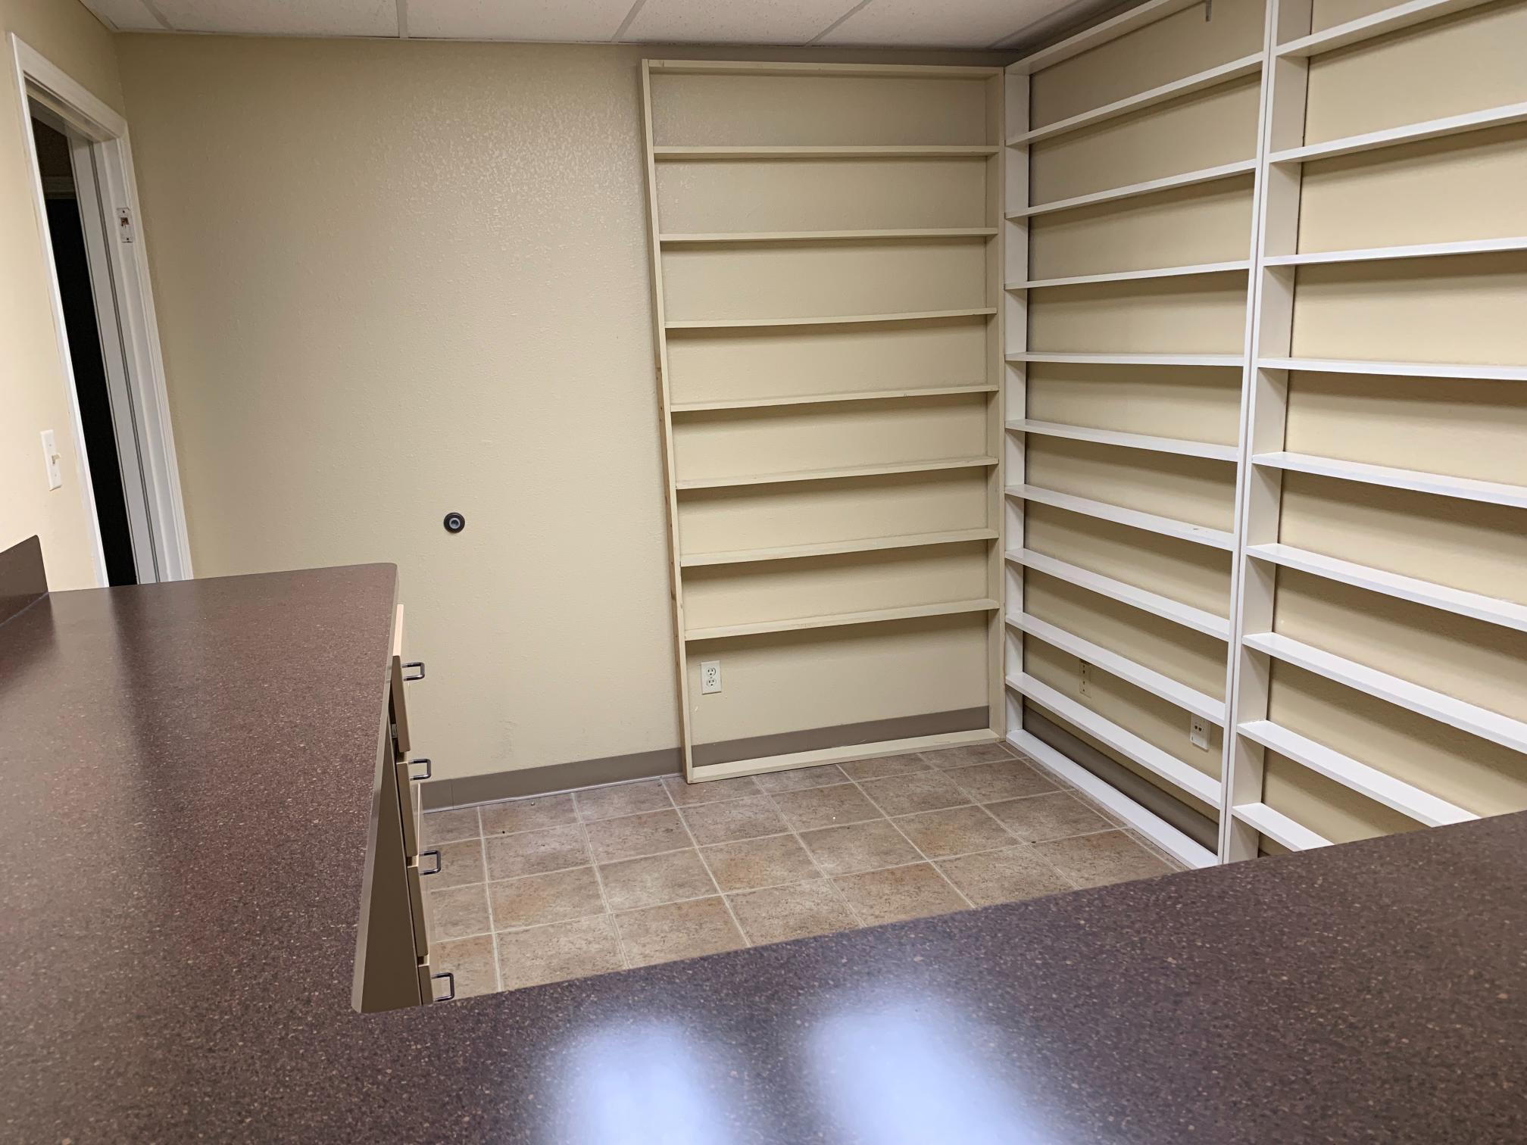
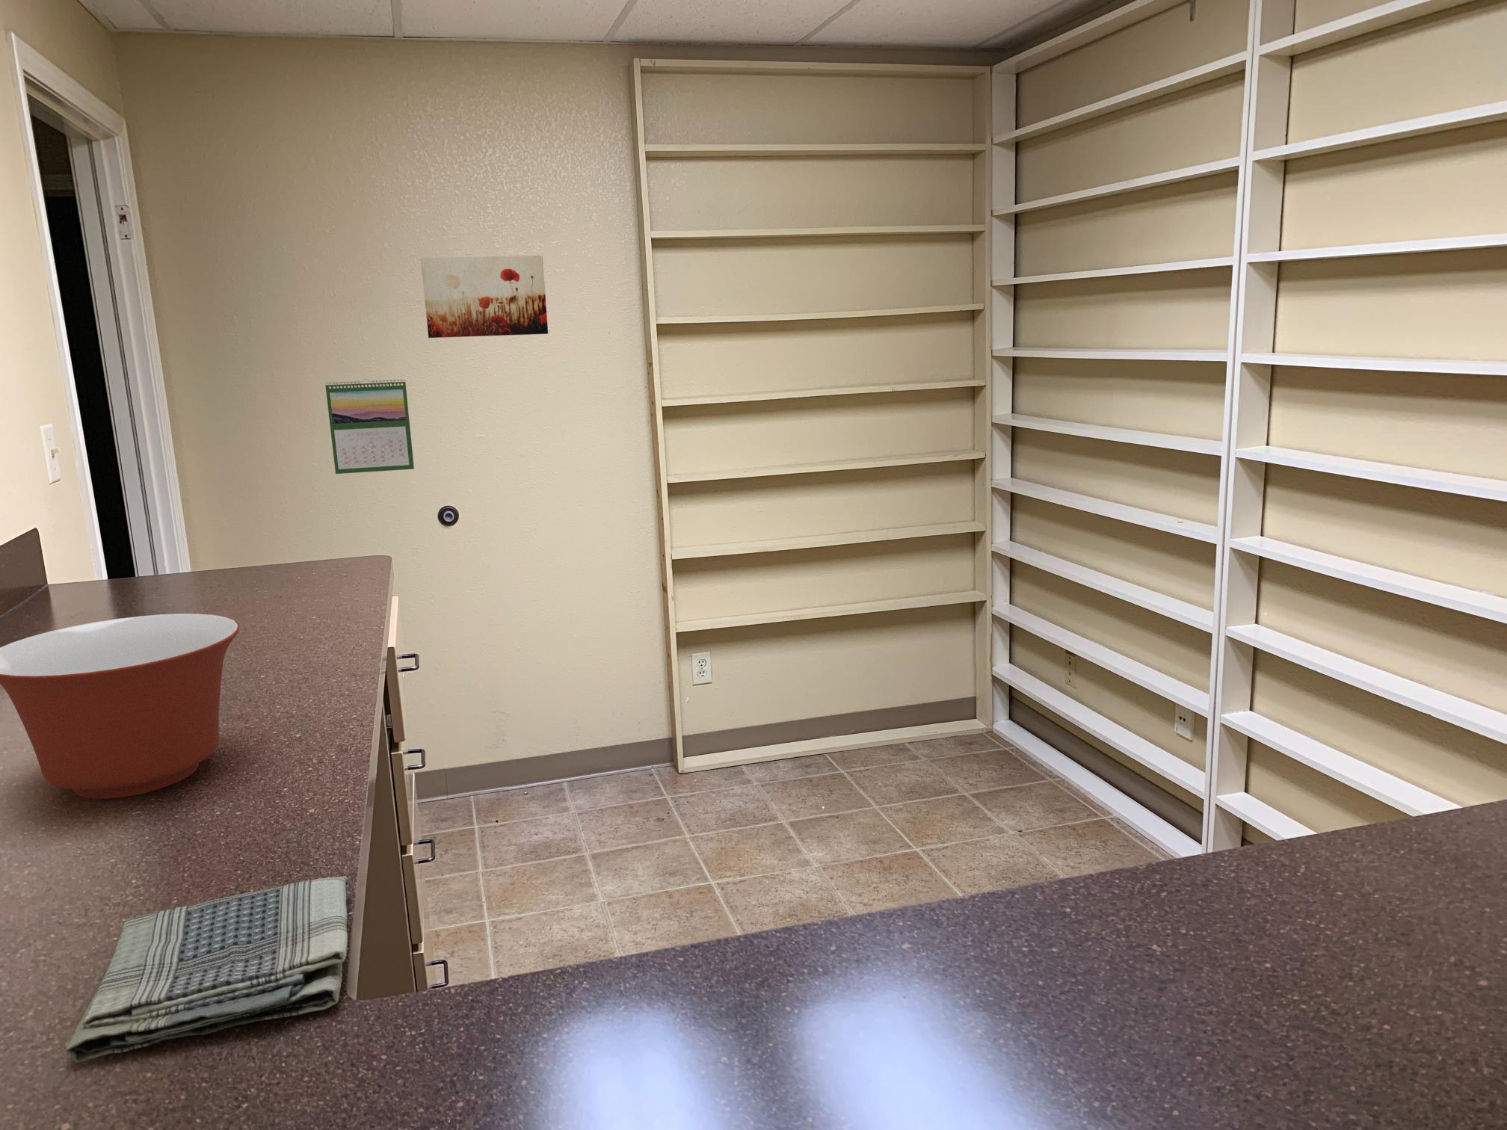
+ mixing bowl (126, 710)
+ dish towel (225, 952)
+ calendar (370, 425)
+ wall art (485, 296)
